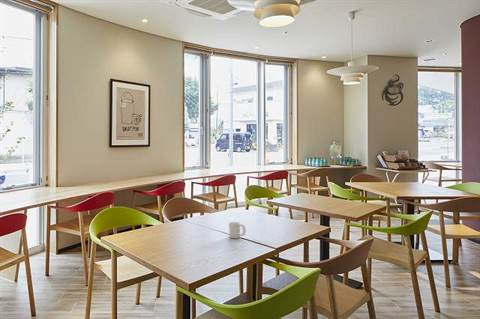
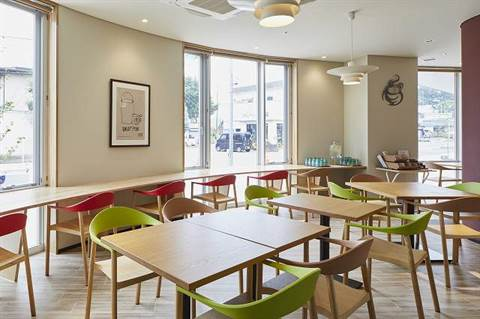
- cup (237, 230)
